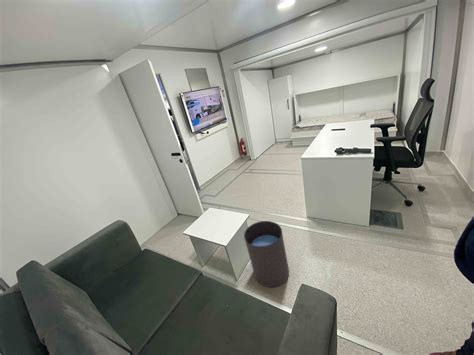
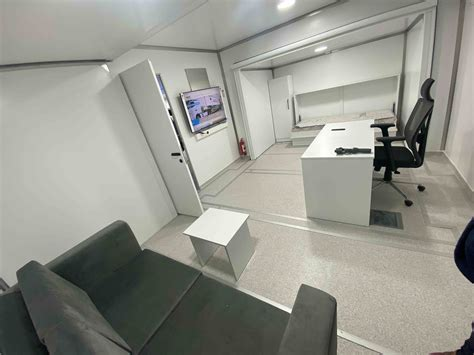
- waste bin (267, 253)
